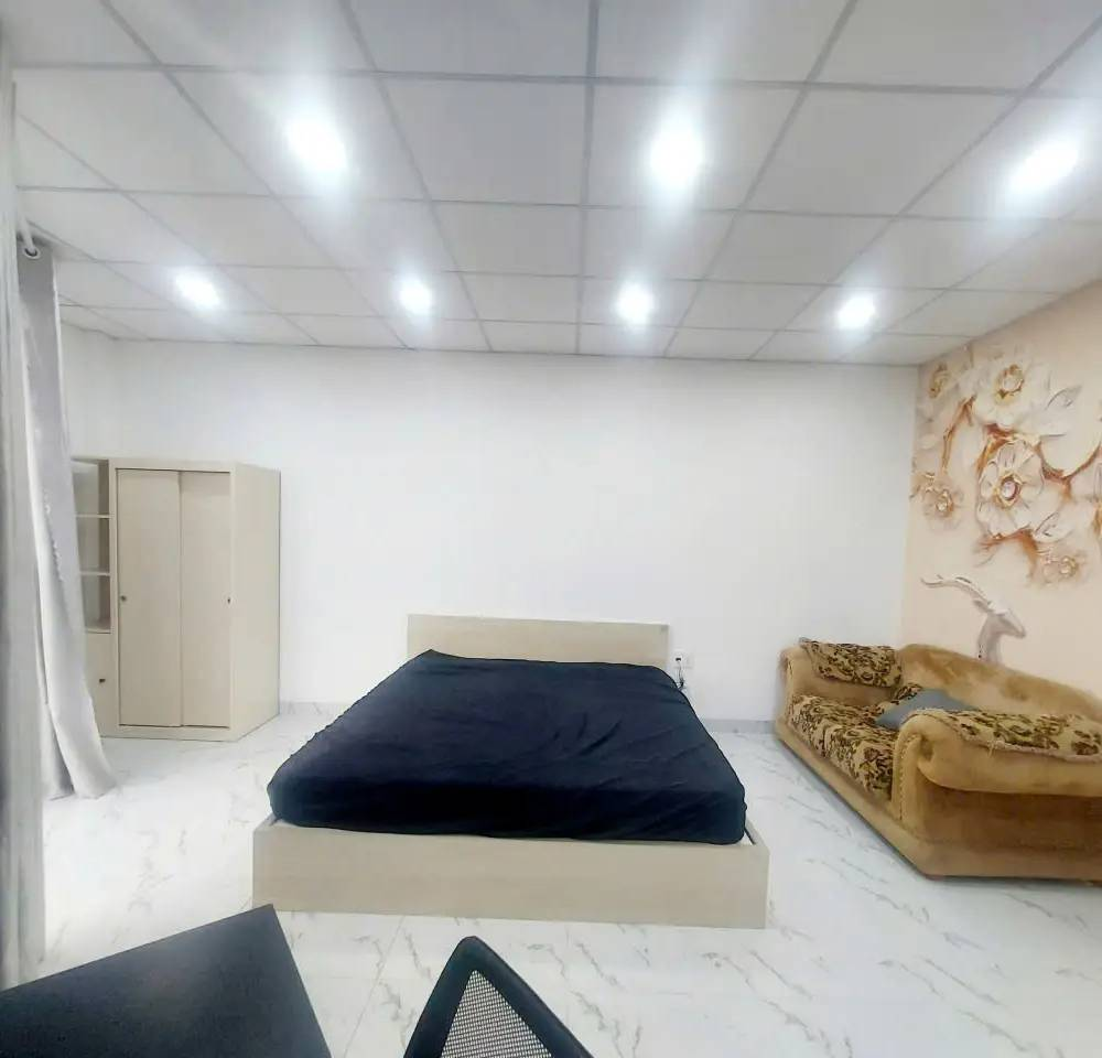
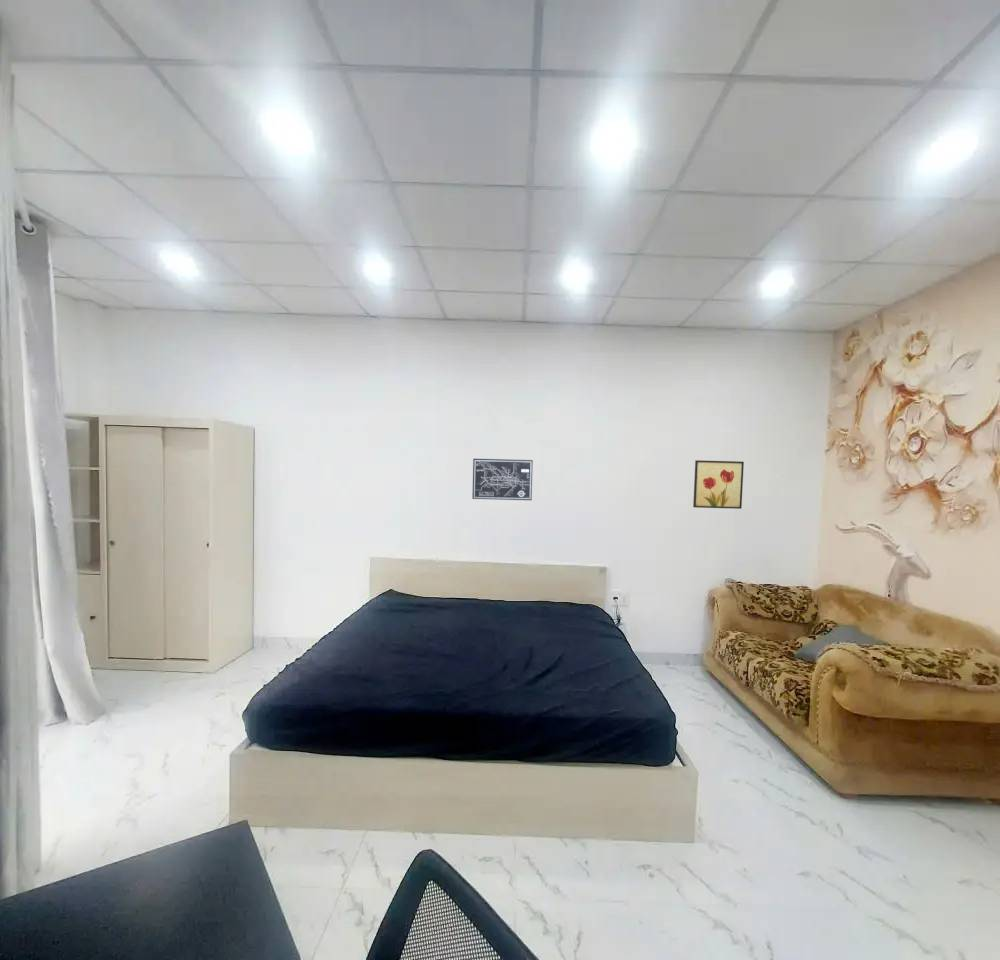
+ wall art (717, 484)
+ wall art (502, 479)
